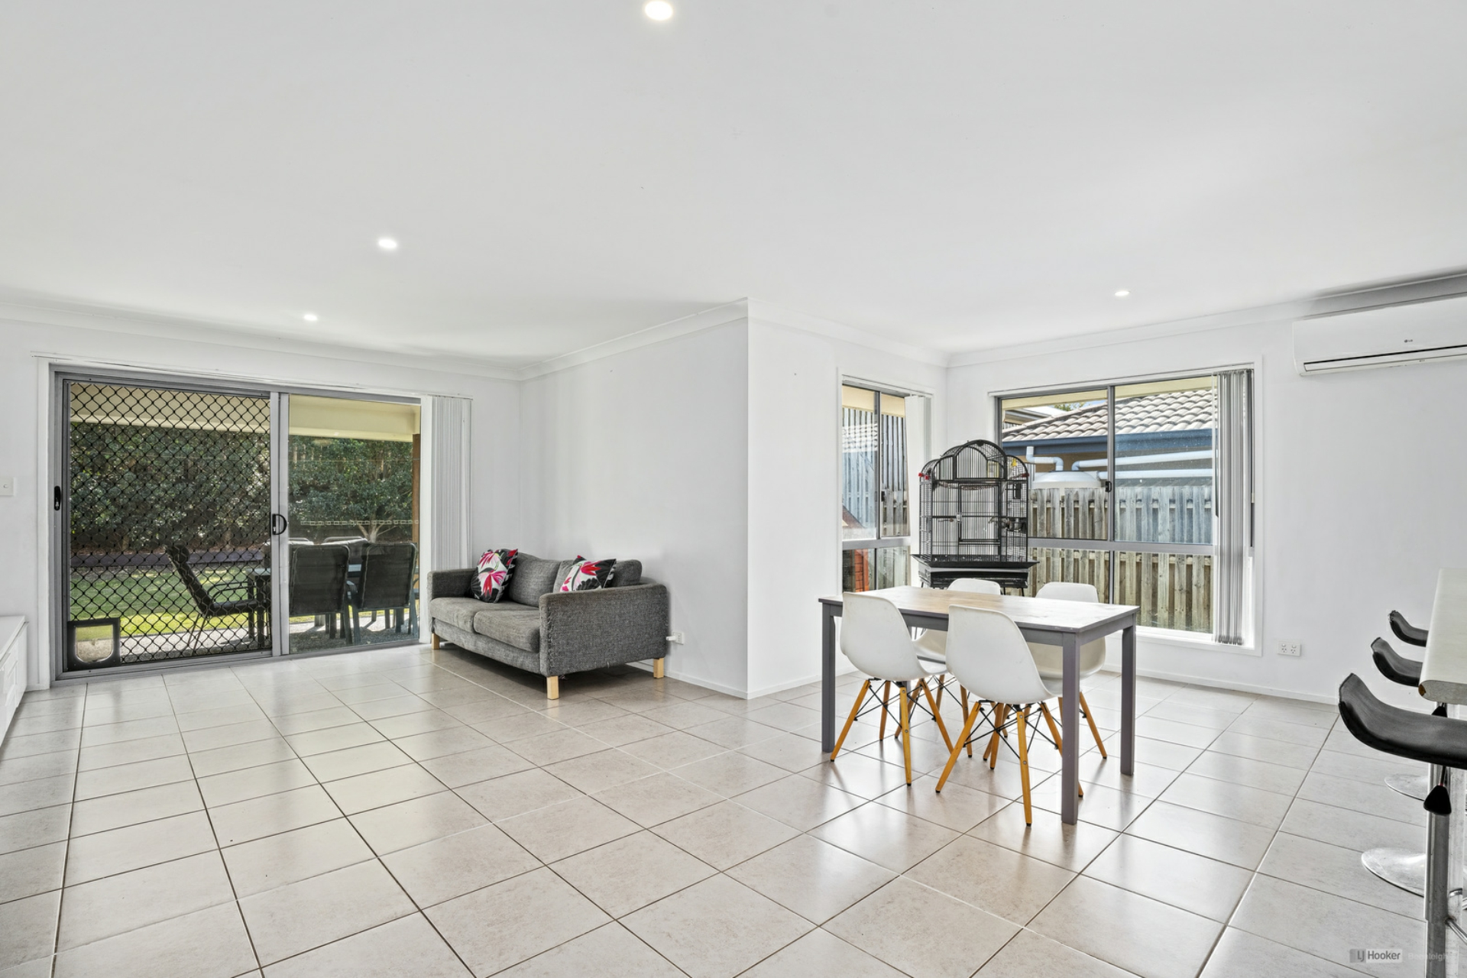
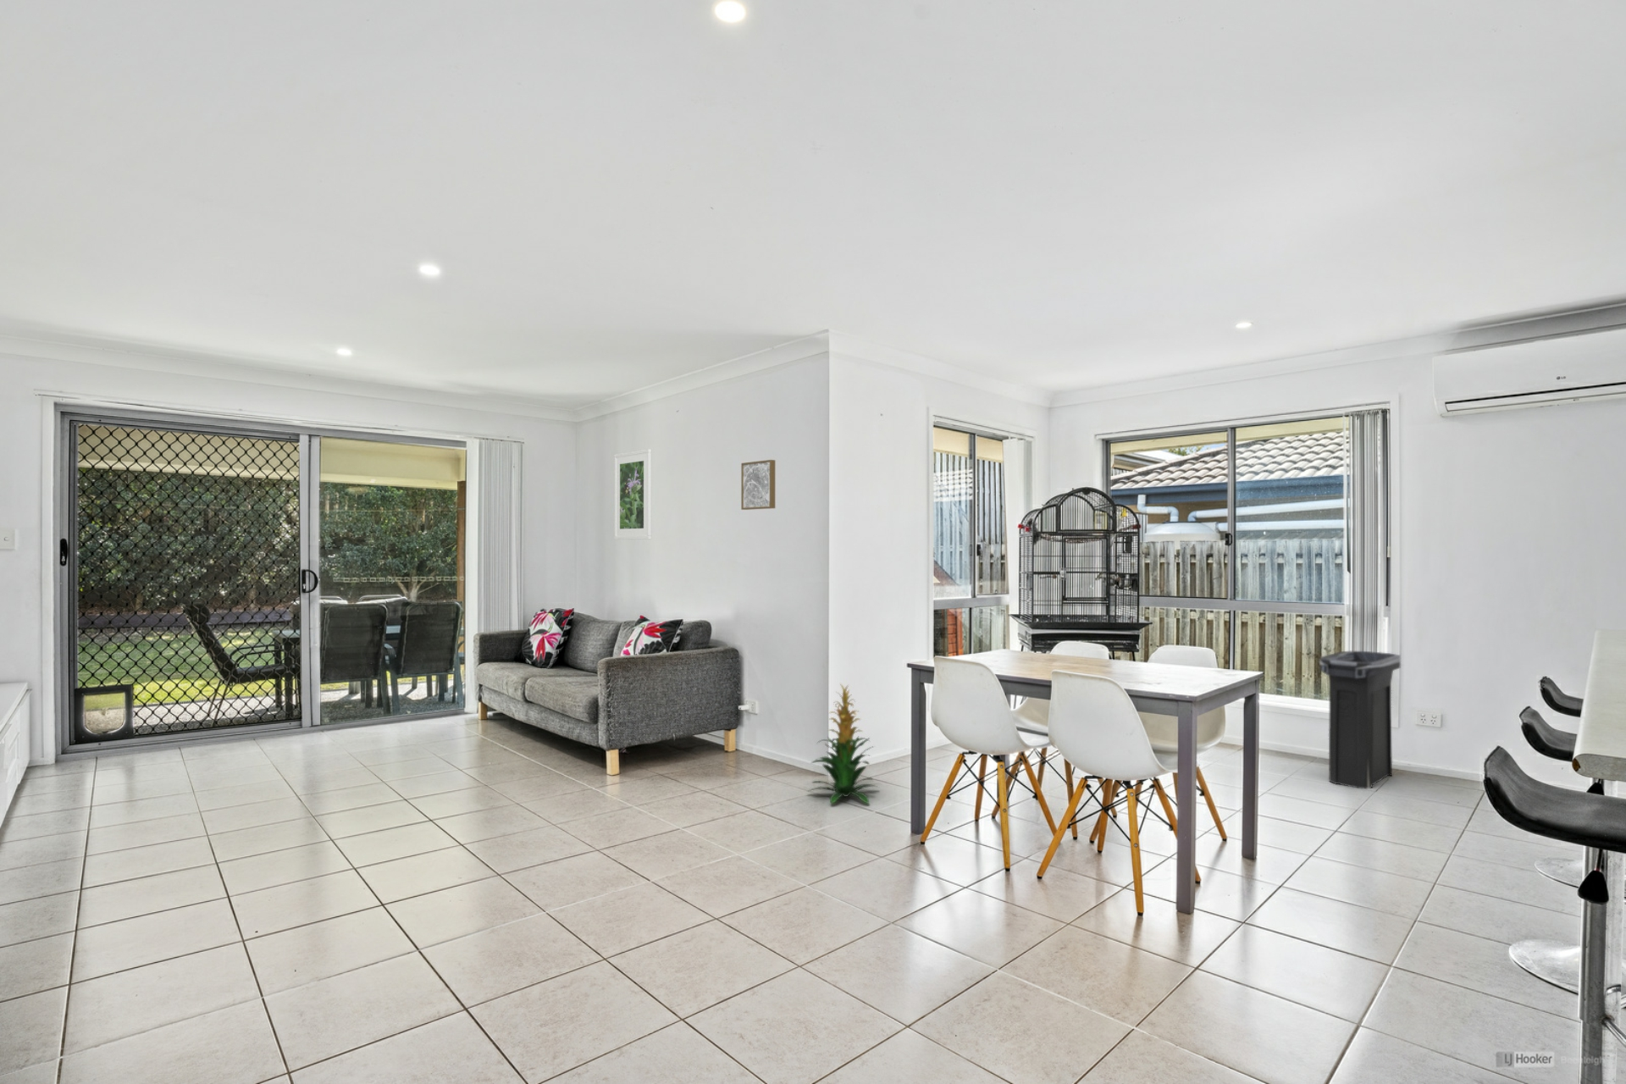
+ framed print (632, 496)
+ trash can (1360, 717)
+ indoor plant (846, 739)
+ wall art (757, 485)
